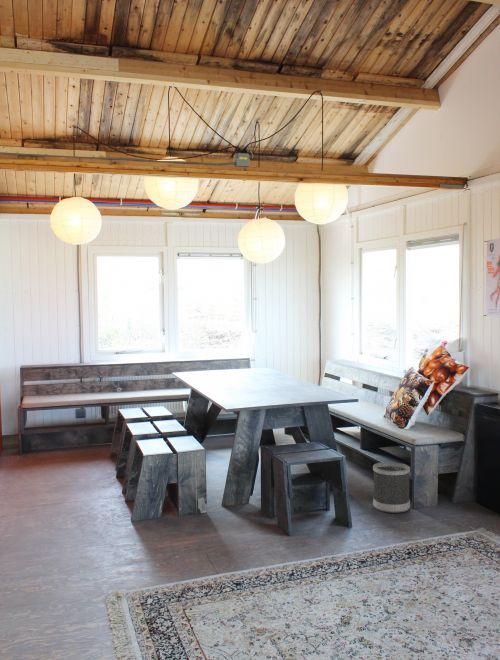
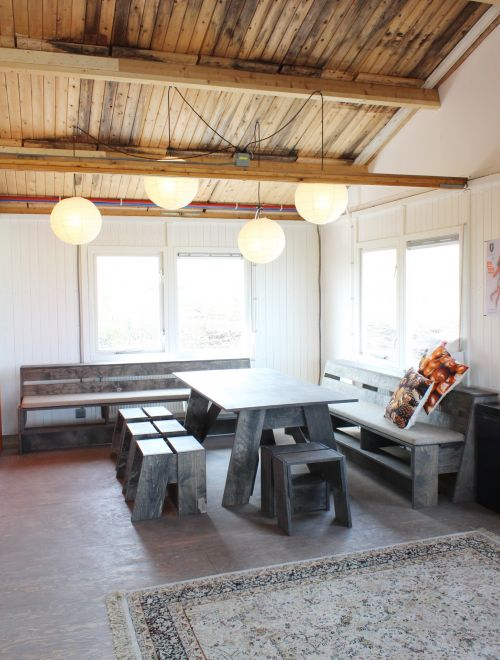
- wastebasket (391, 486)
